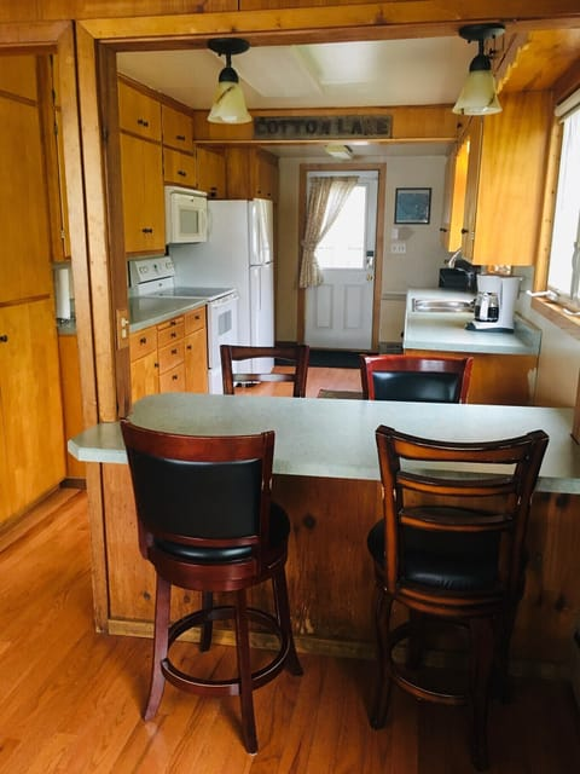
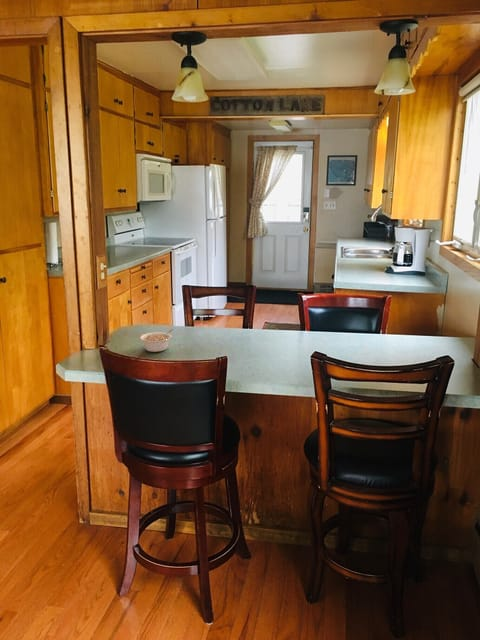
+ legume (156, 341)
